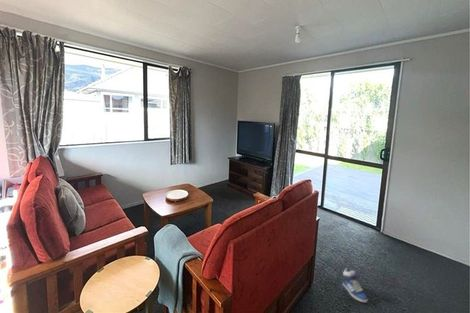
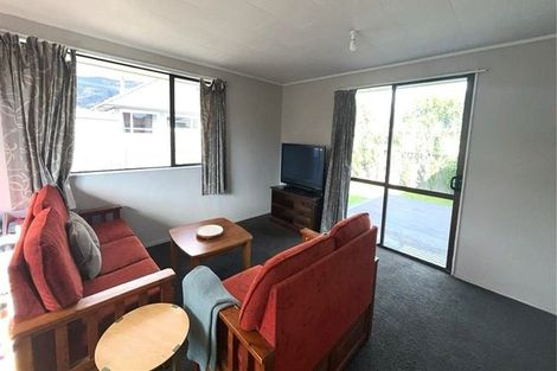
- sneaker (354, 282)
